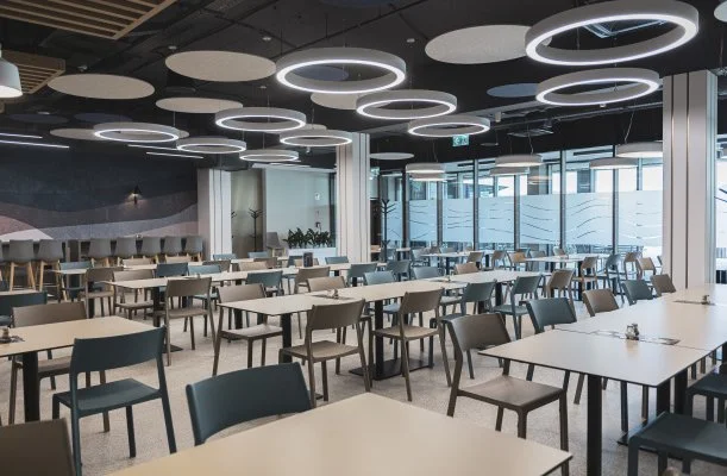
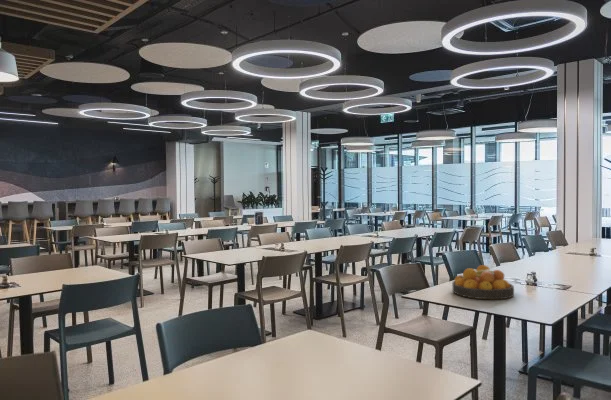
+ fruit bowl (482, 280)
